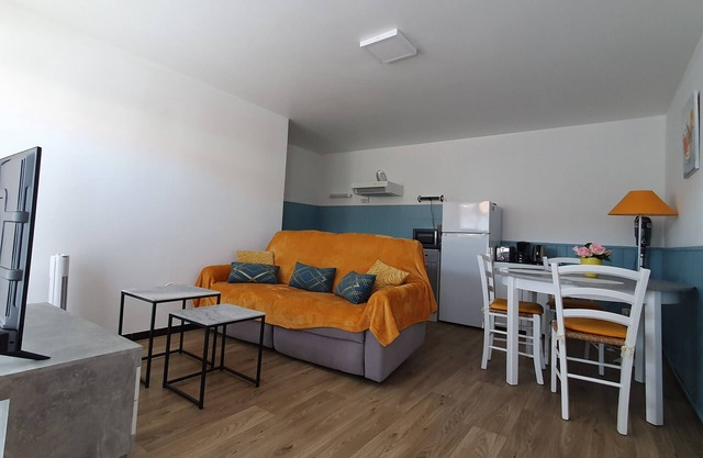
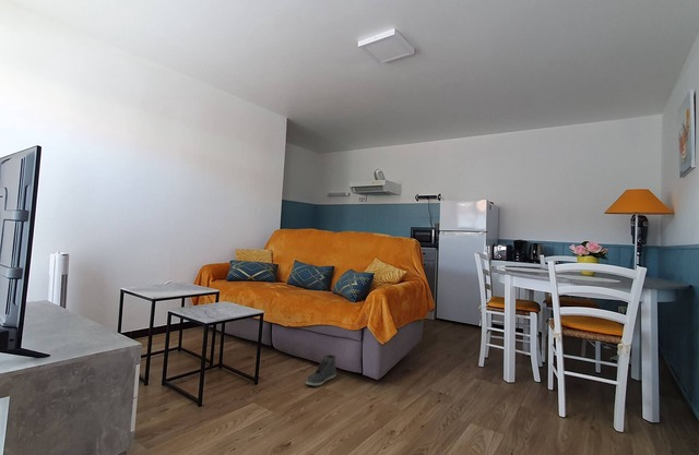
+ sneaker (320, 369)
